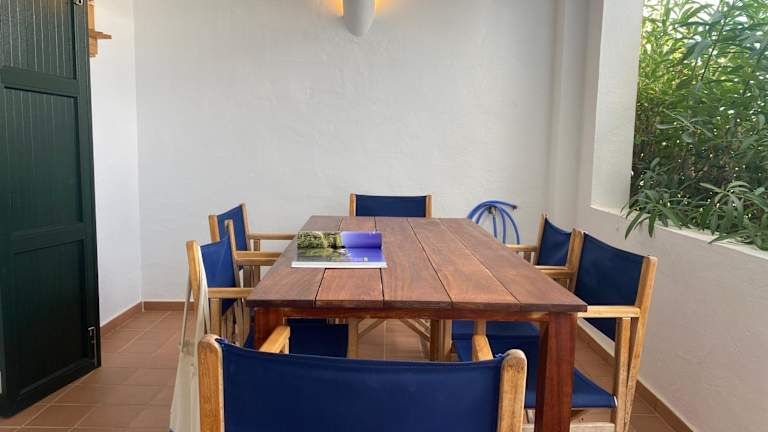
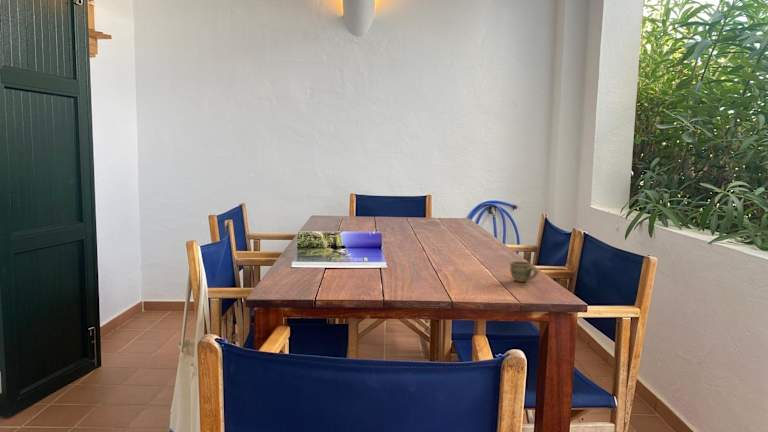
+ cup (523, 272)
